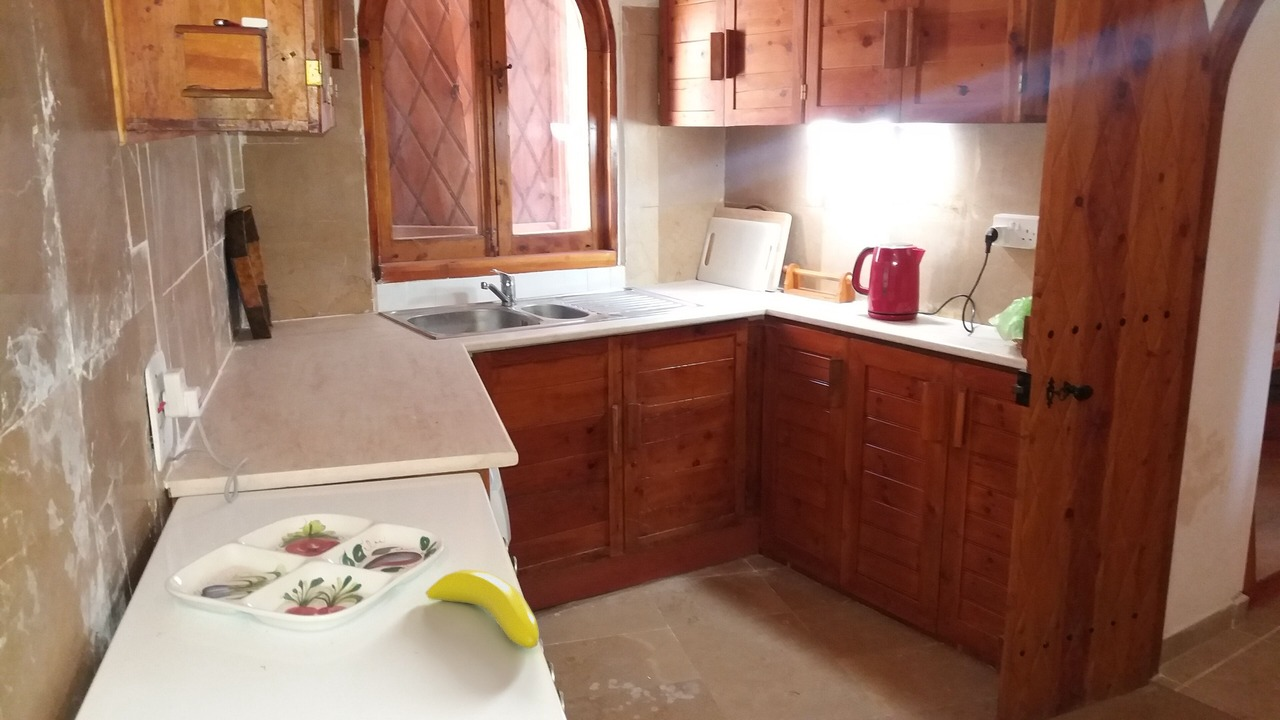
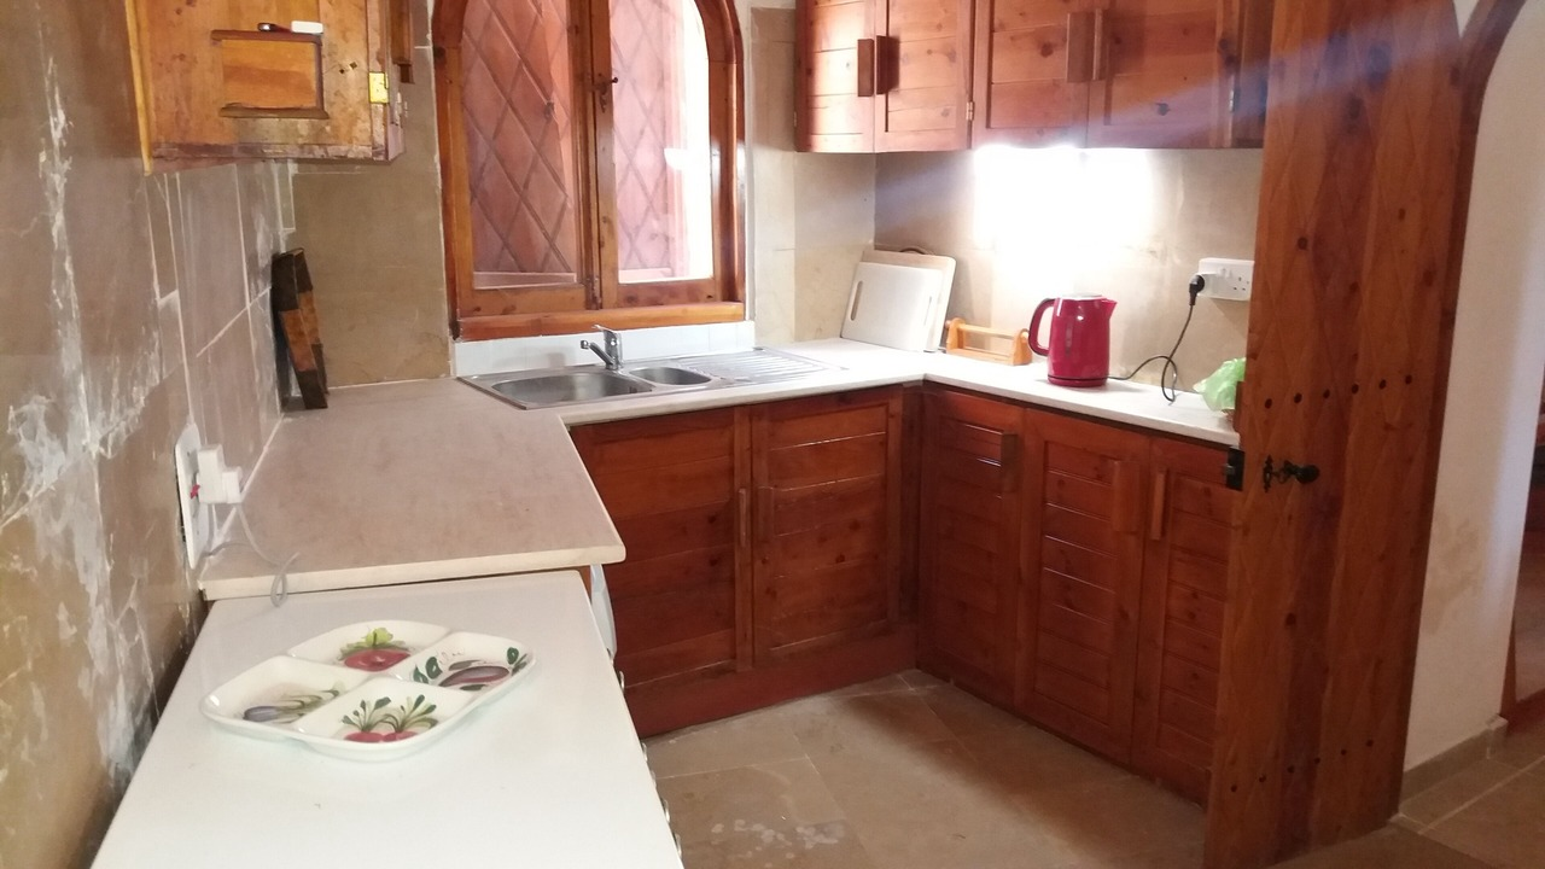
- banana (483, 607)
